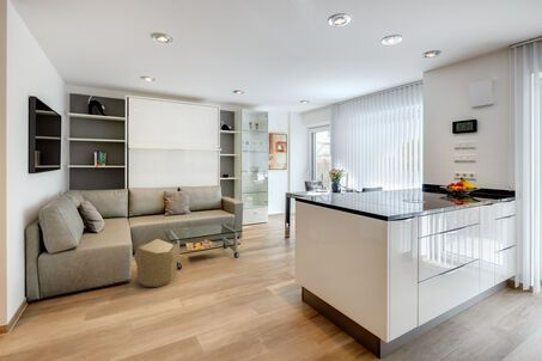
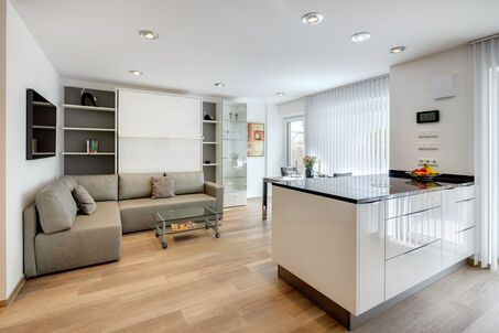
- pouf (157, 259)
